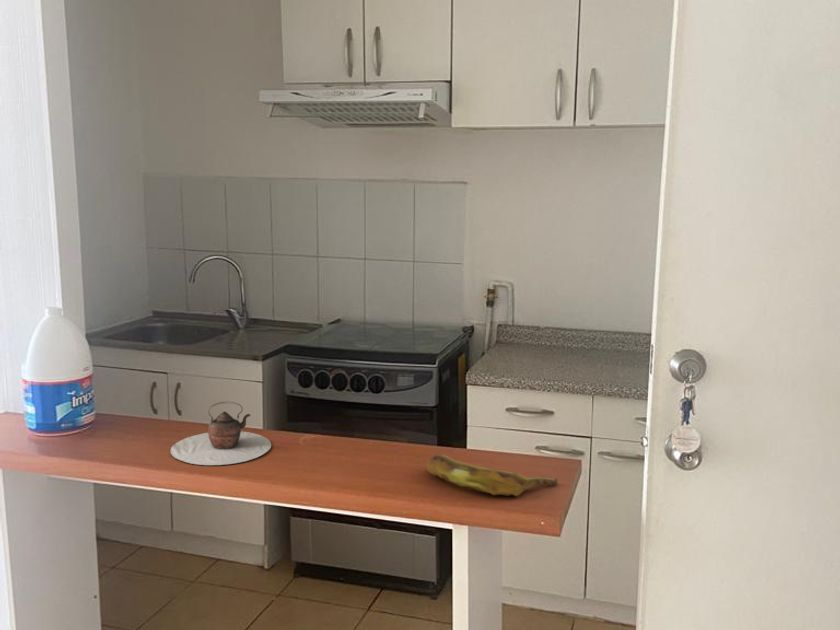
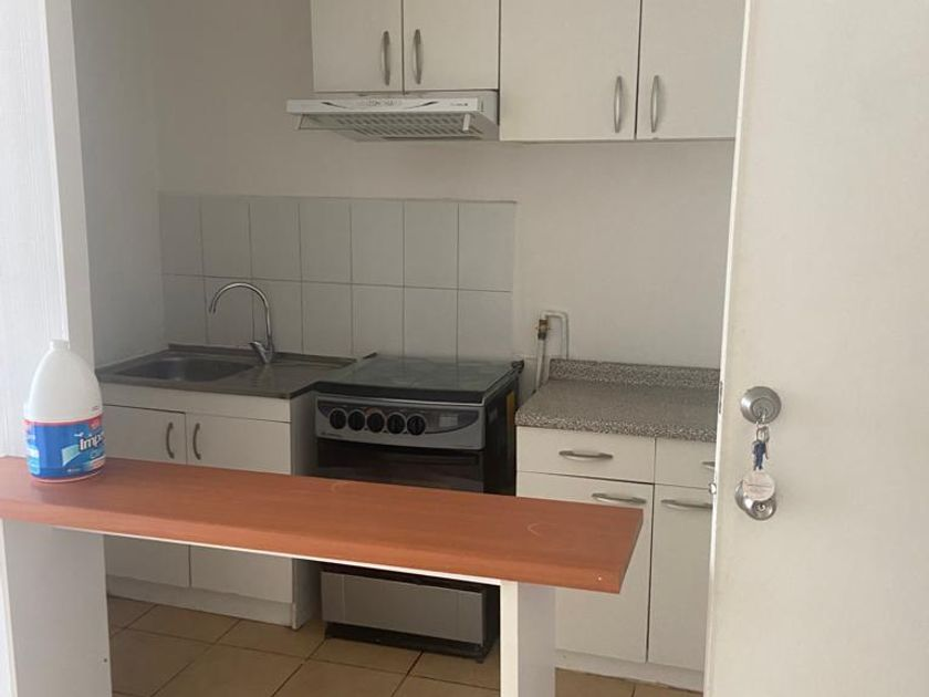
- banana (491, 469)
- teapot (220, 425)
